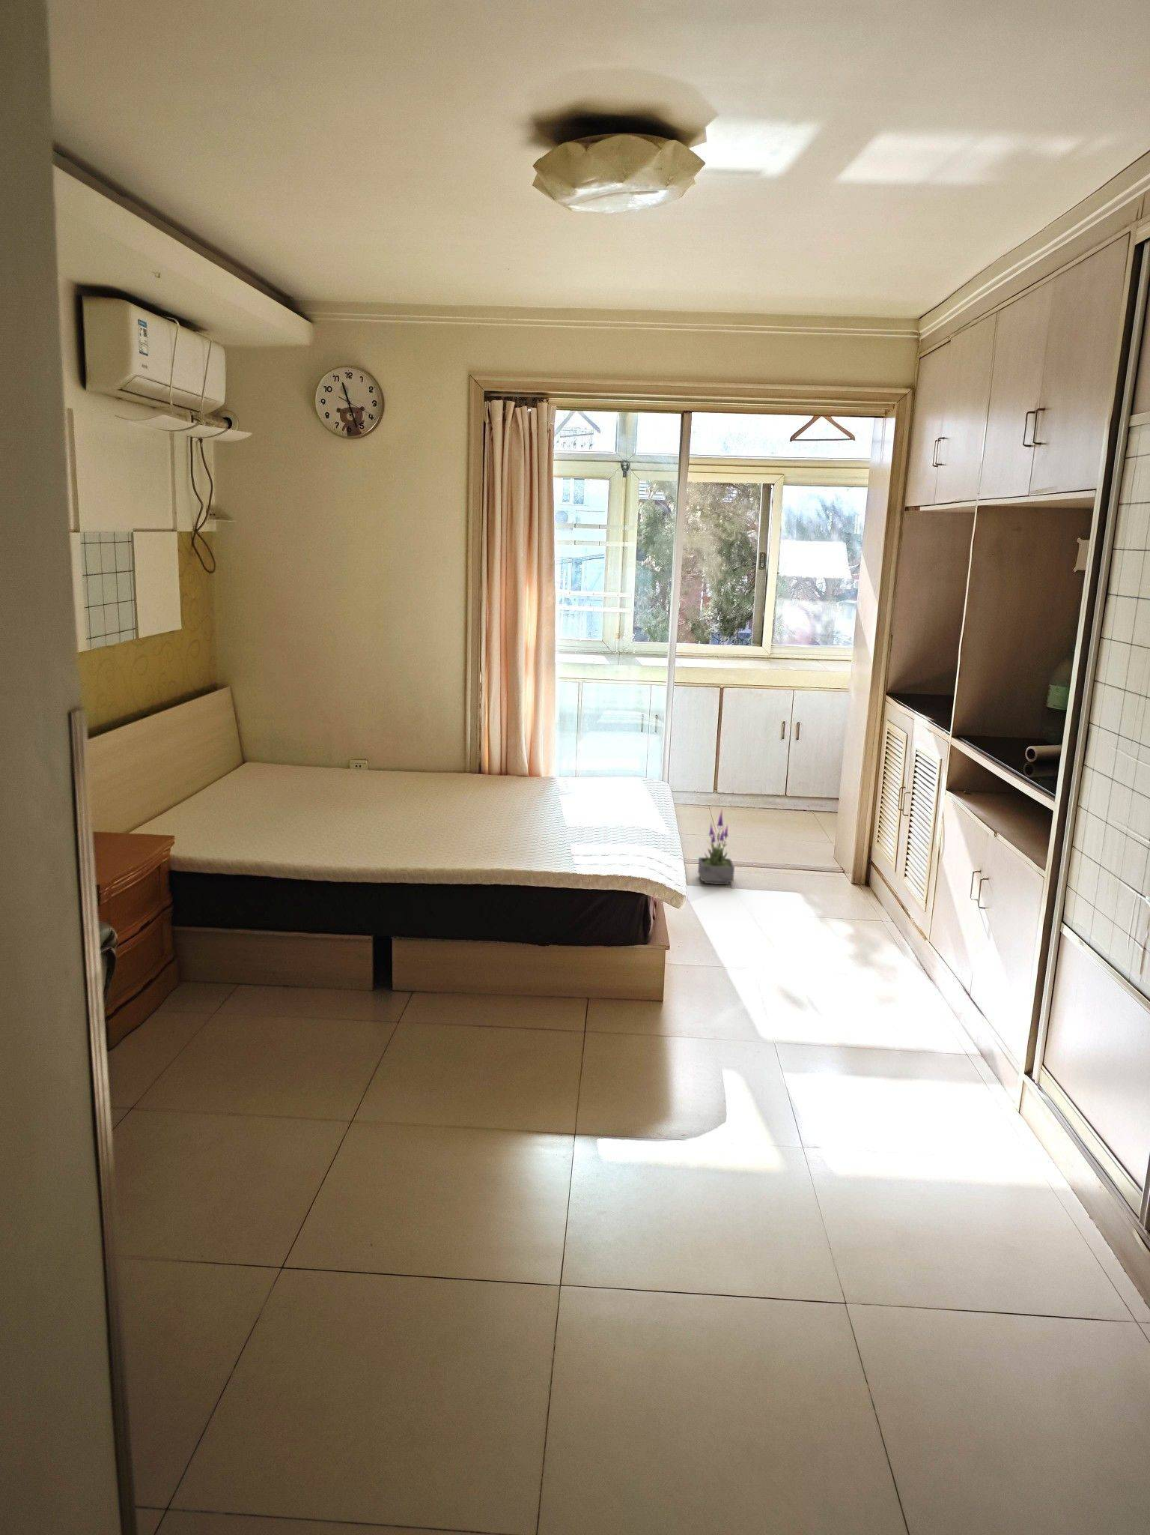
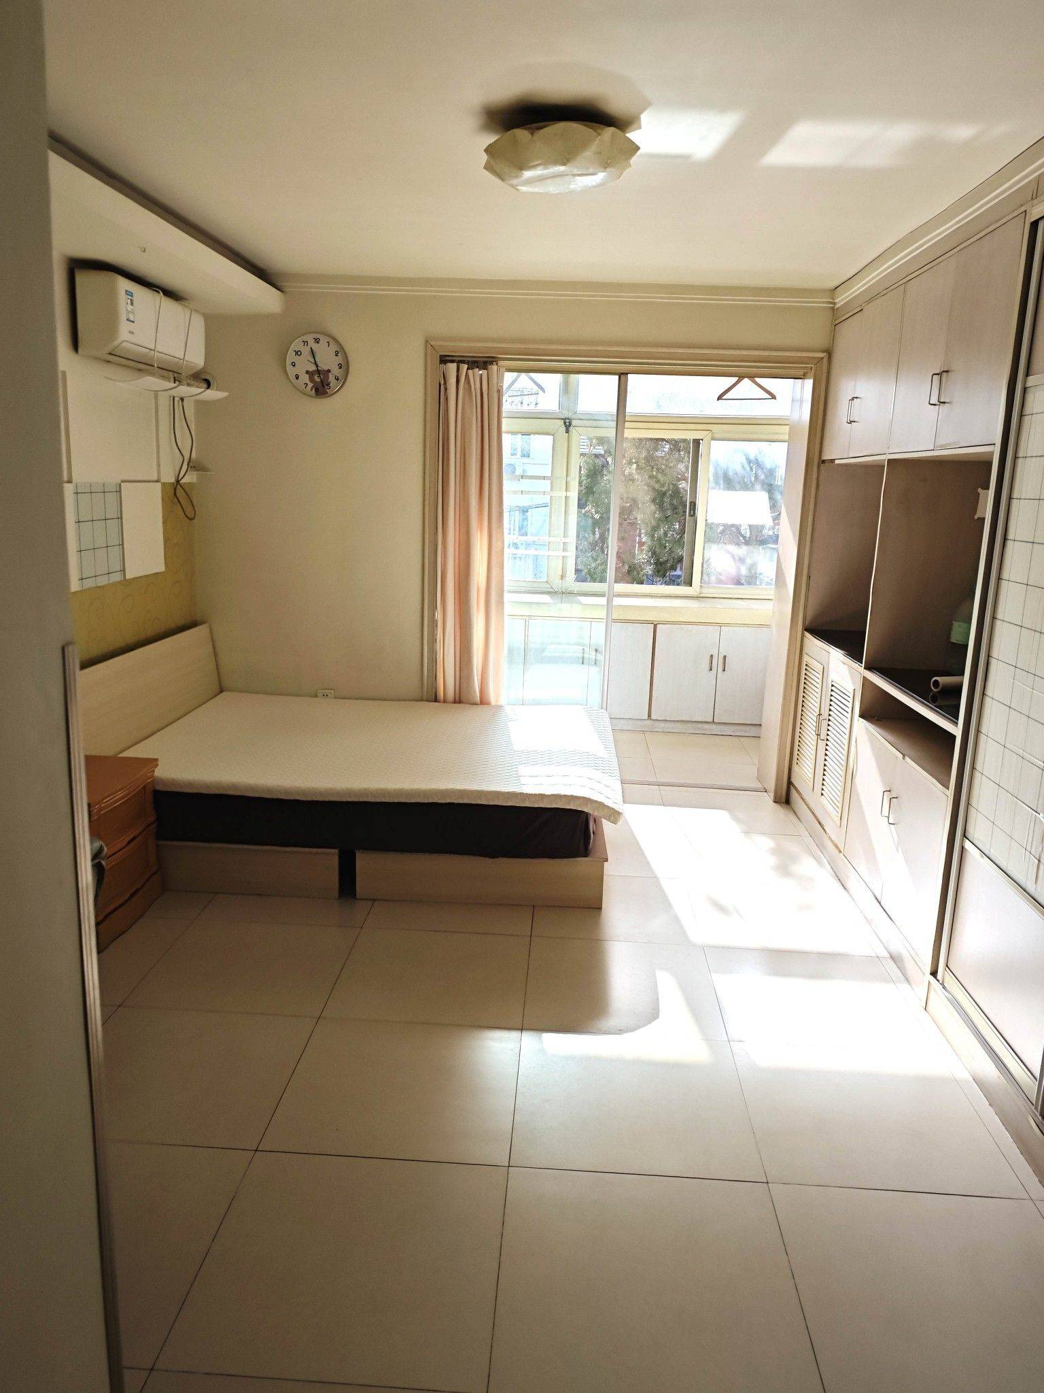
- potted plant (718, 845)
